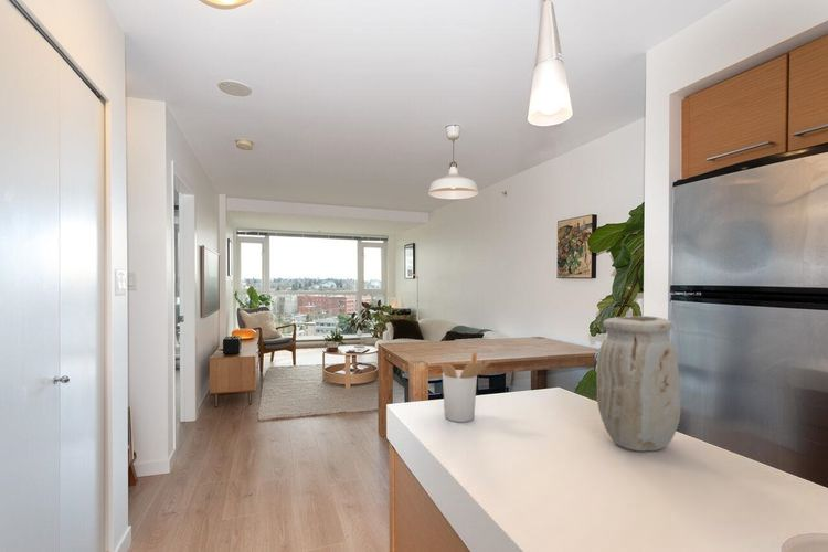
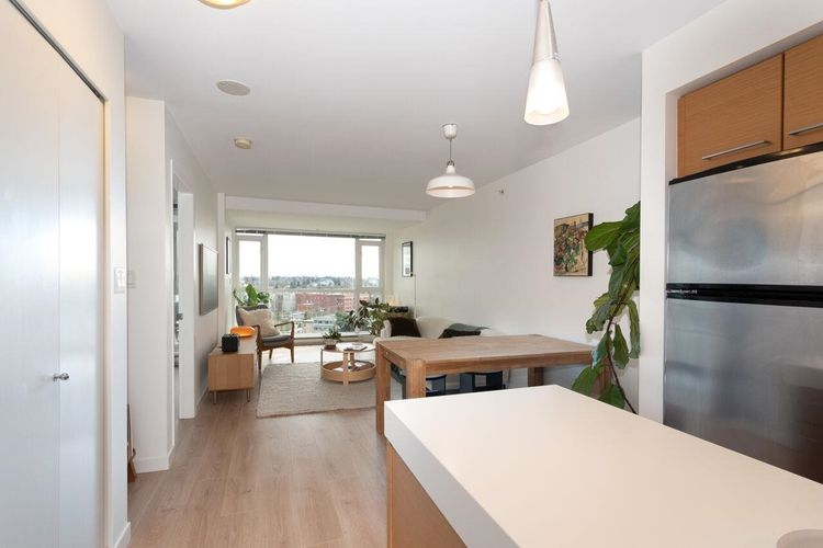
- utensil holder (465, 386)
- vase (636, 380)
